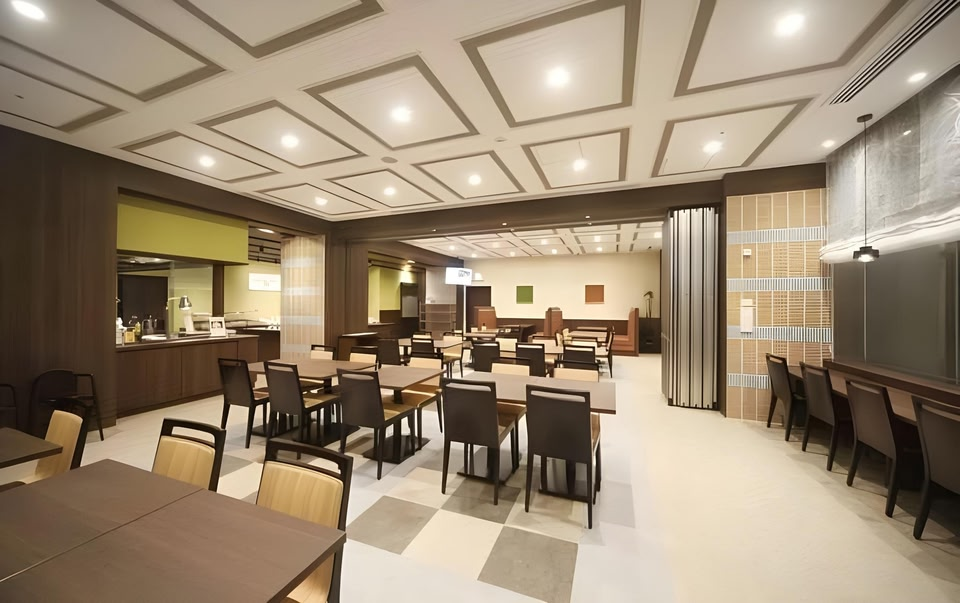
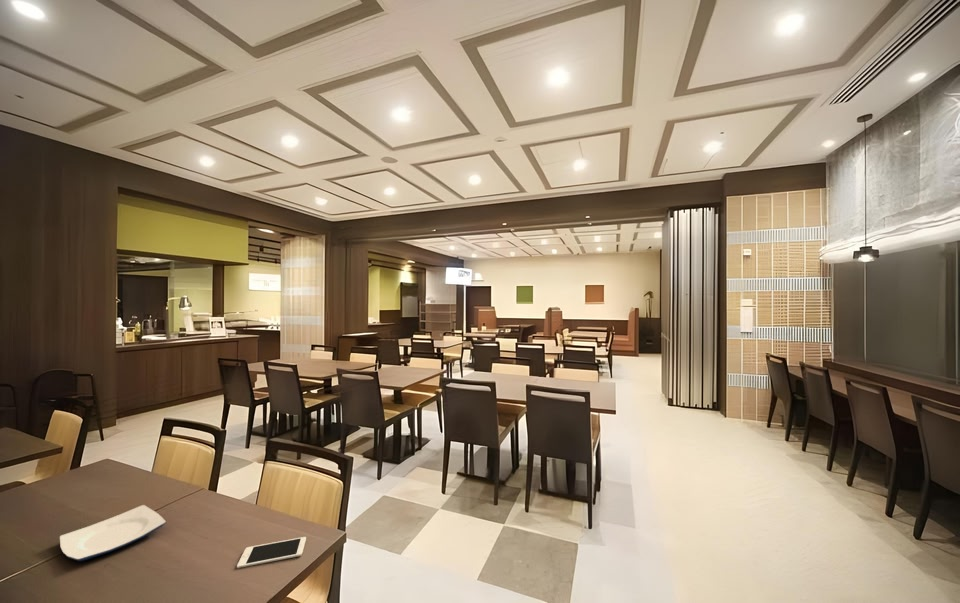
+ cell phone (273, 551)
+ plate (114, 533)
